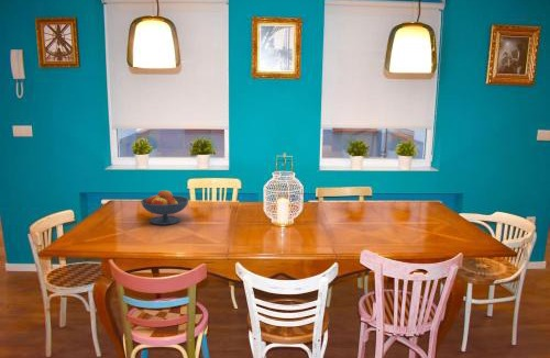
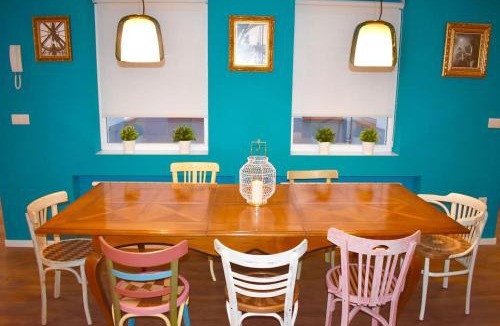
- fruit bowl (165, 206)
